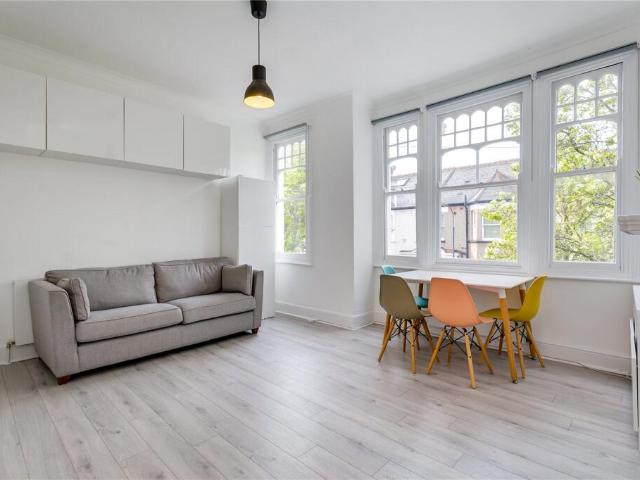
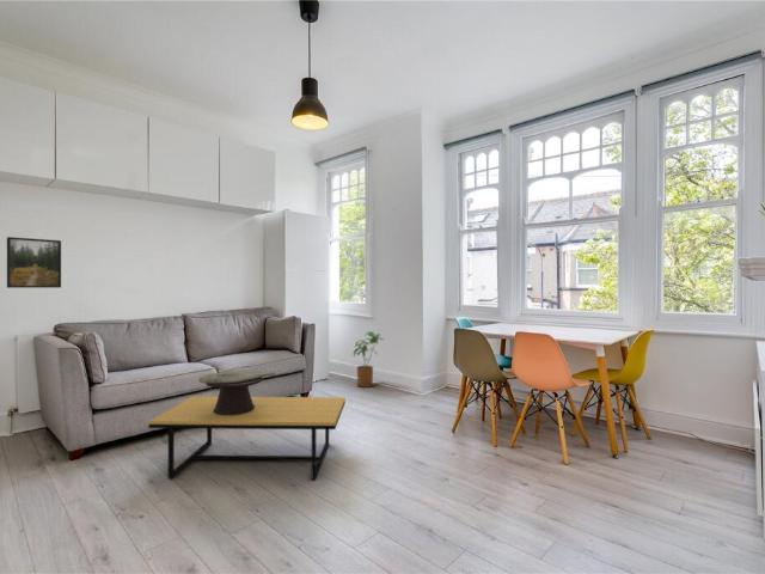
+ coffee table (256, 428)
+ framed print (35, 263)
+ house plant (365, 359)
+ decorative bowl (237, 391)
